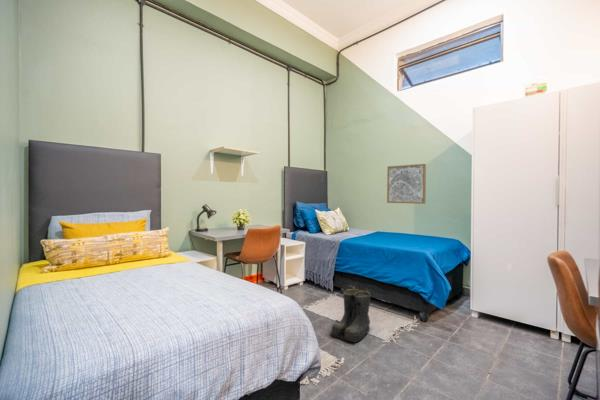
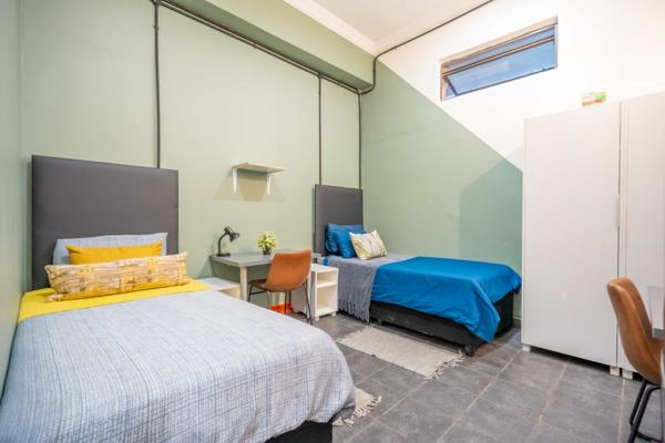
- wall art (405, 184)
- boots (351, 313)
